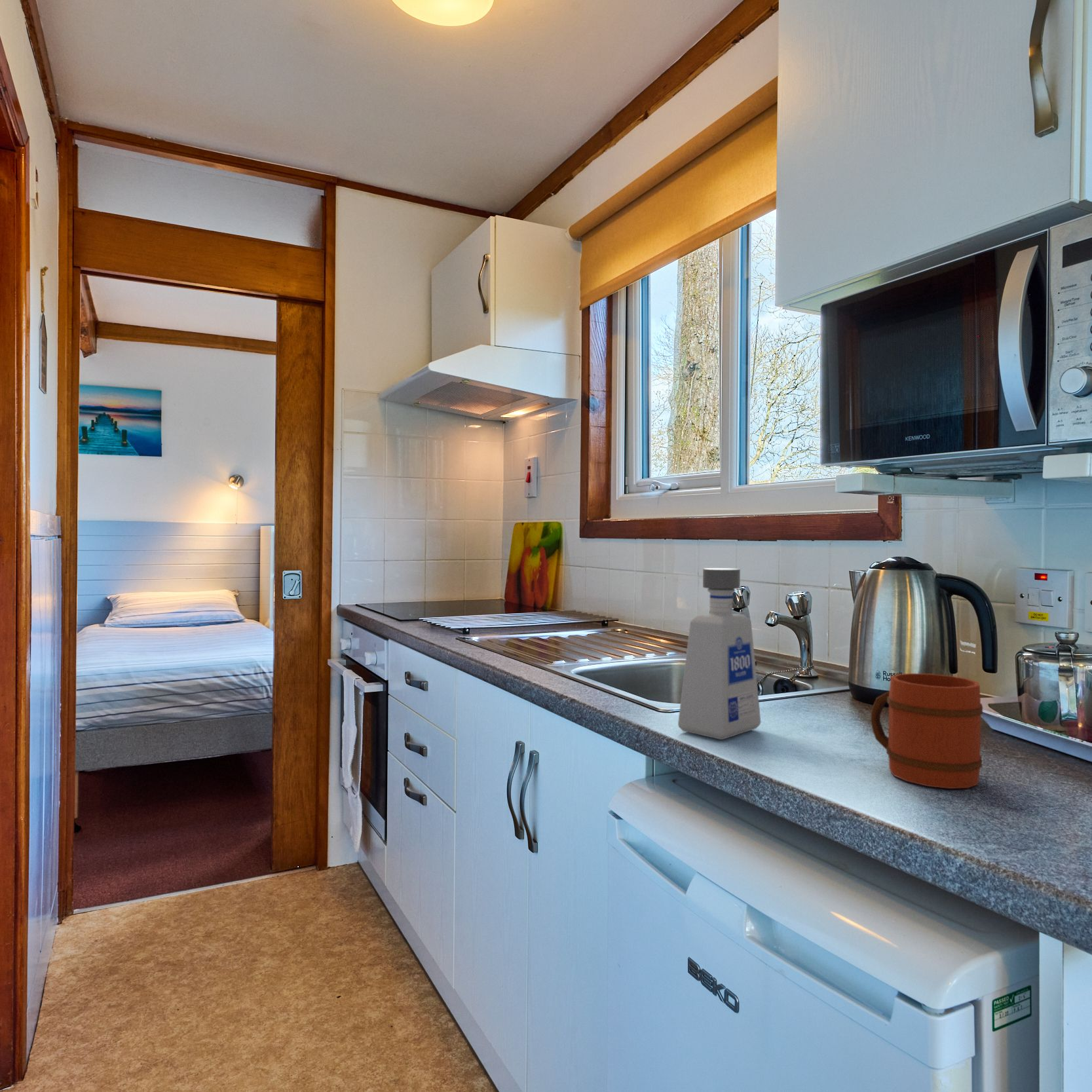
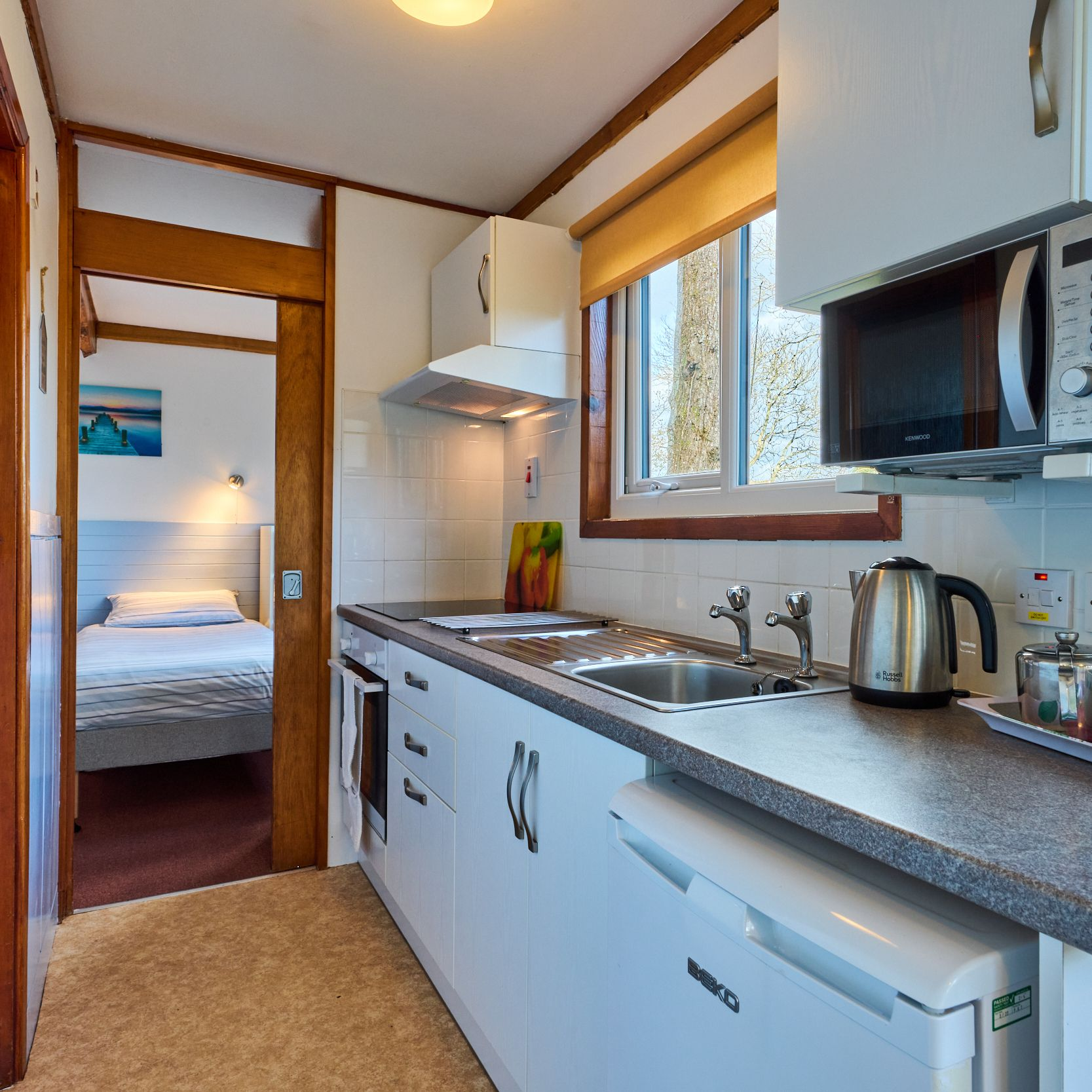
- soap dispenser (720, 649)
- mug (922, 725)
